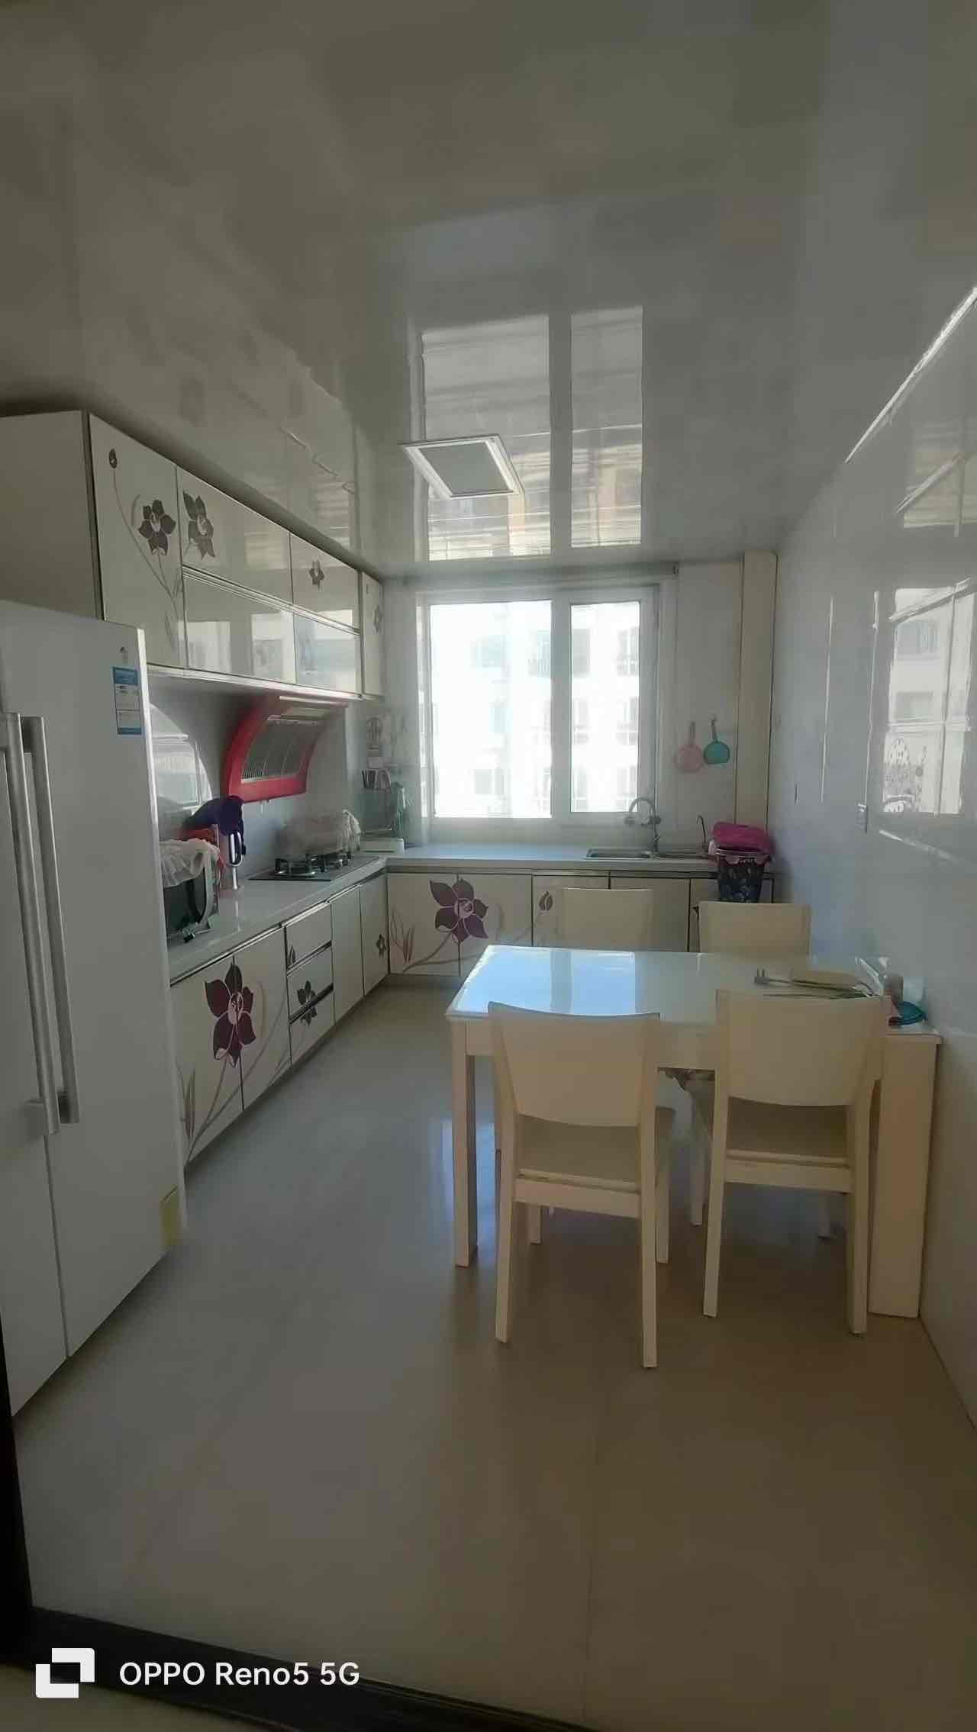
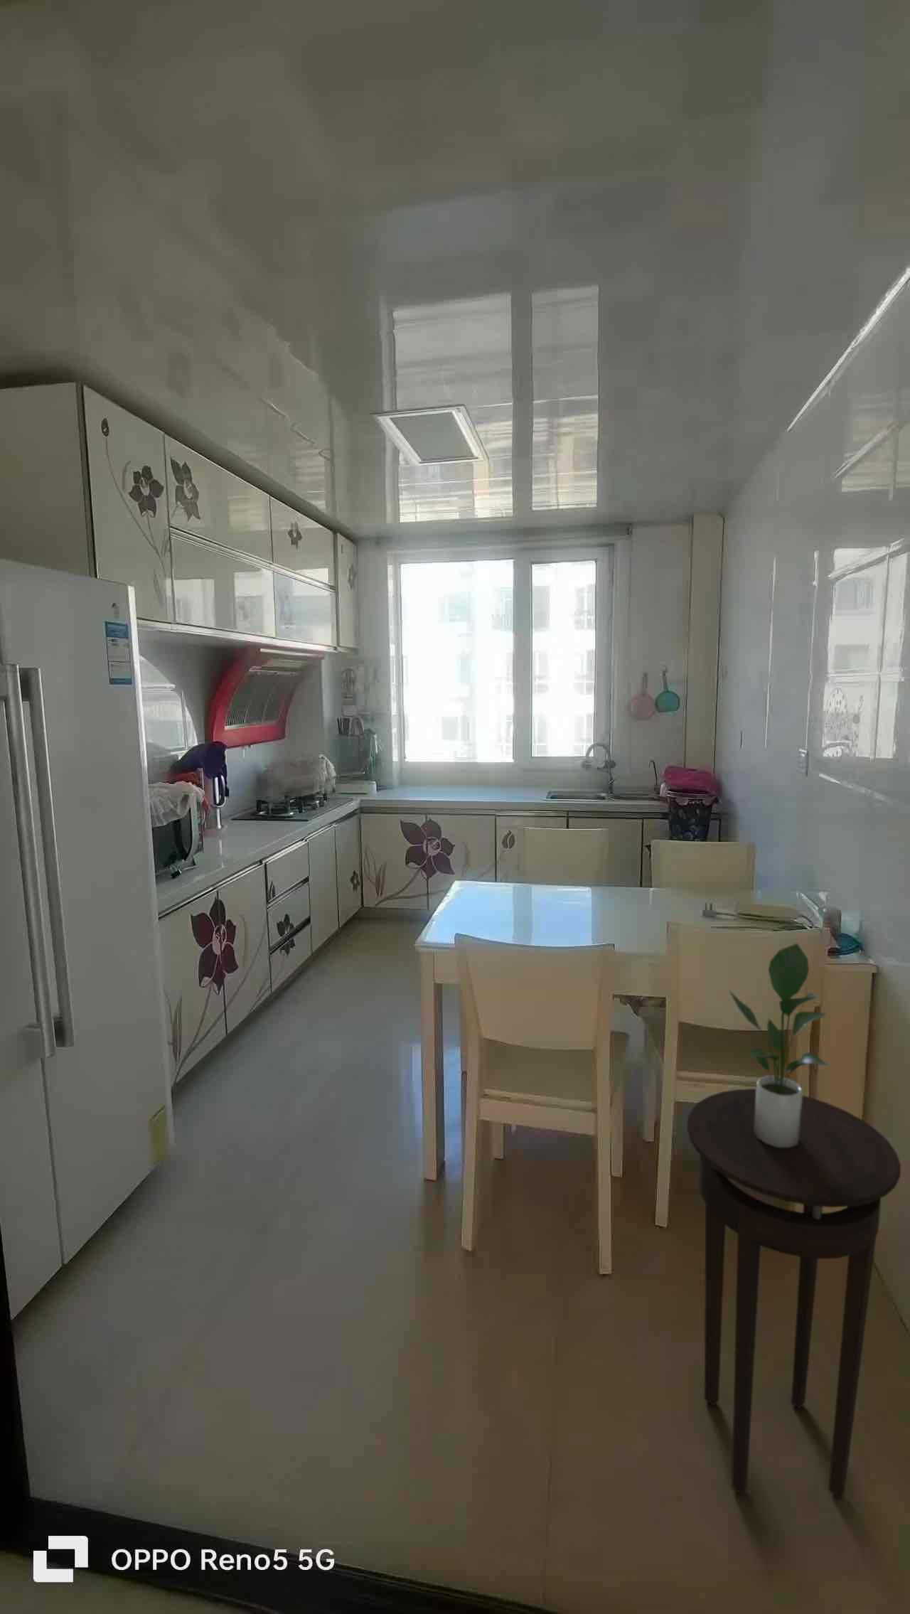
+ stool (798, 1296)
+ potted plant (776, 1046)
